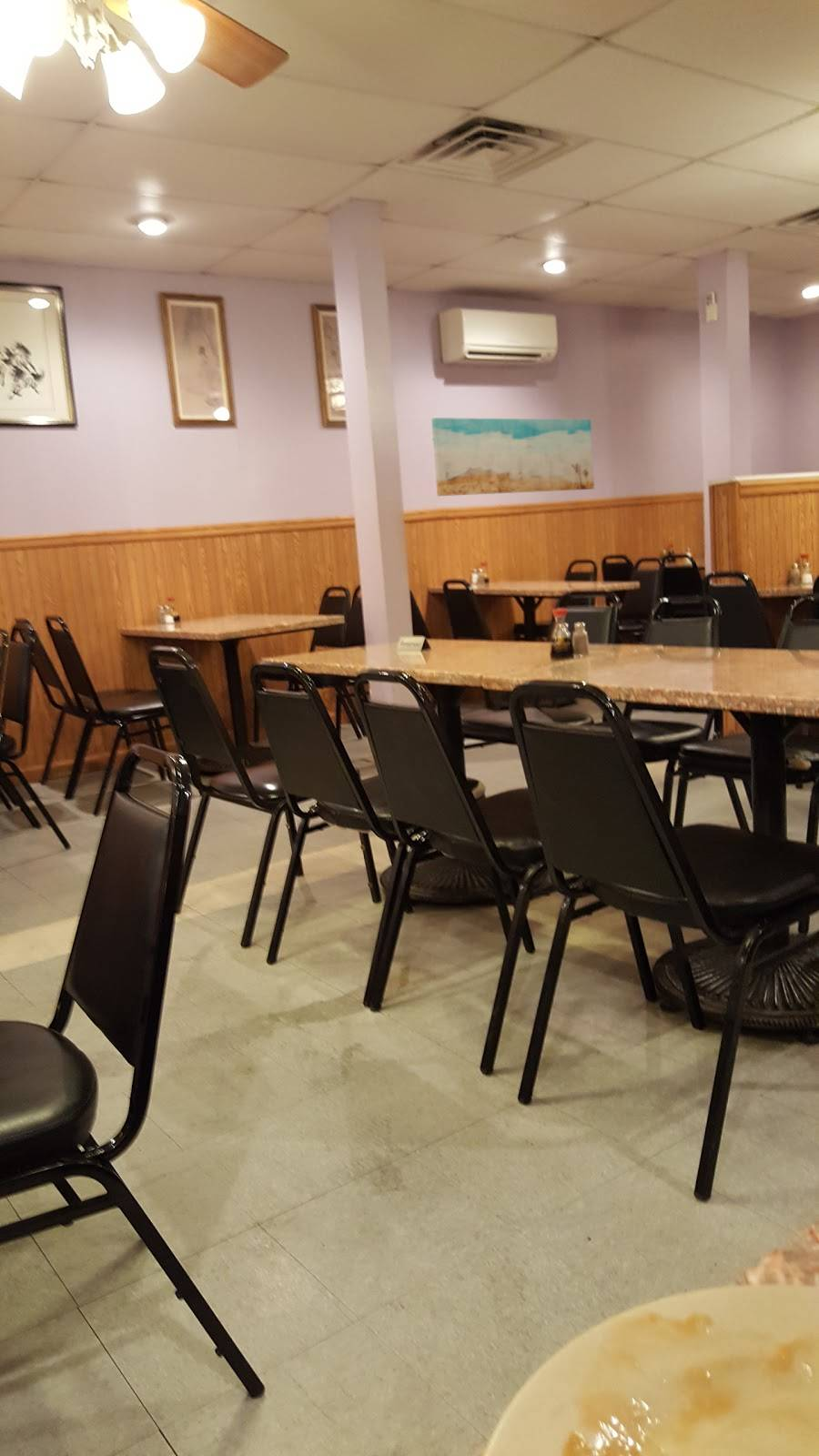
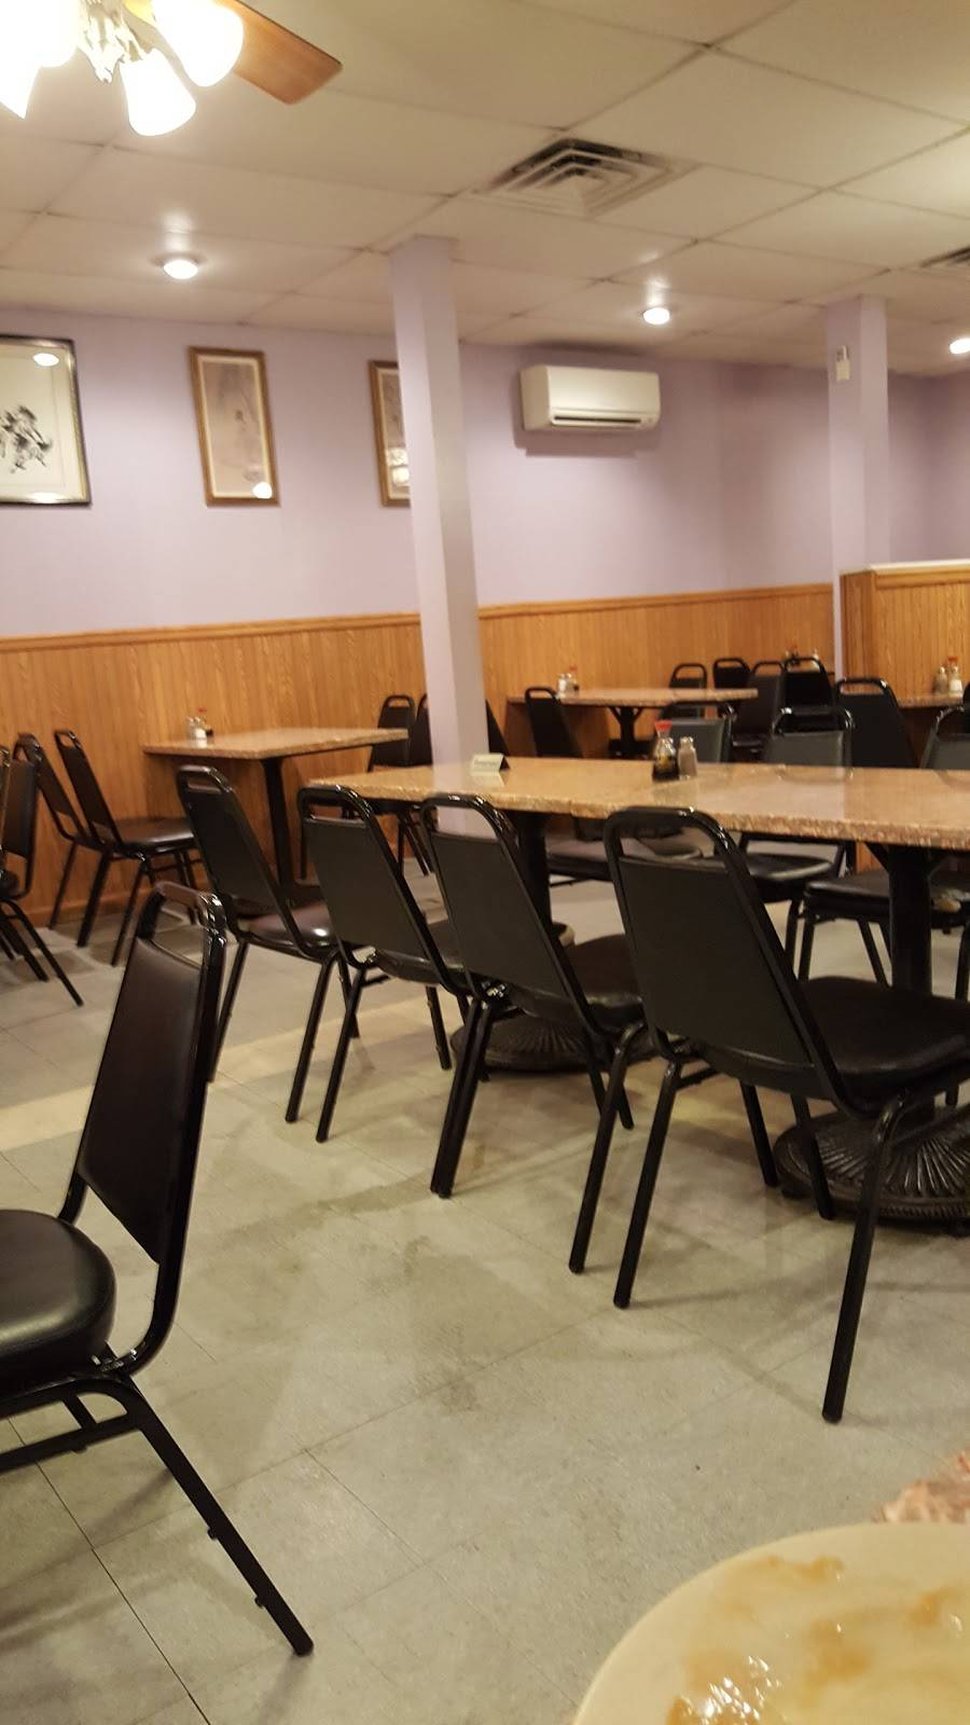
- wall art (516, 456)
